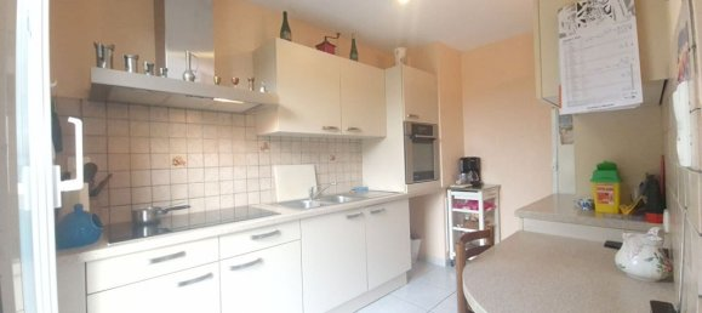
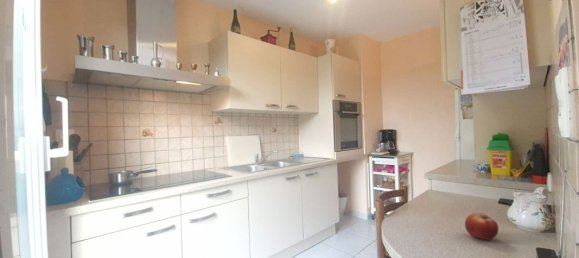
+ fruit (481, 225)
